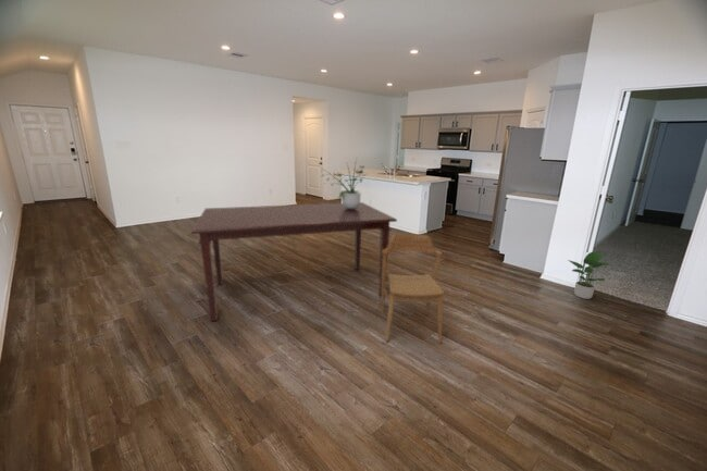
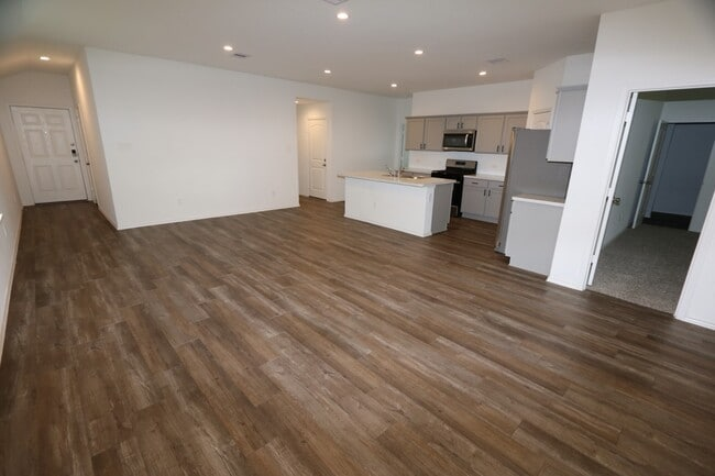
- dining table (297, 234)
- potted plant (344, 183)
- chair (411, 285)
- potted plant (585, 274)
